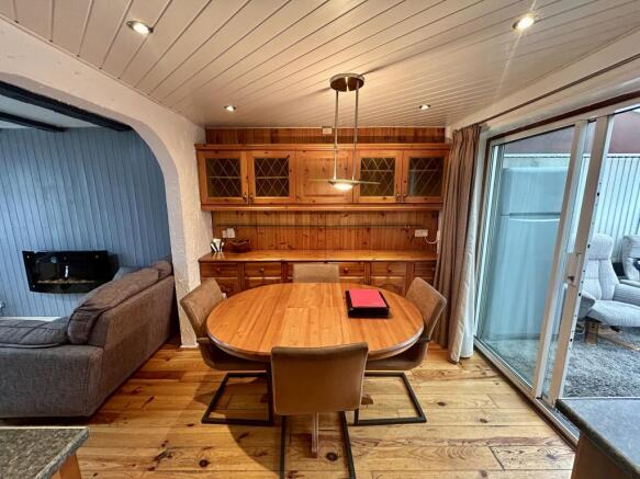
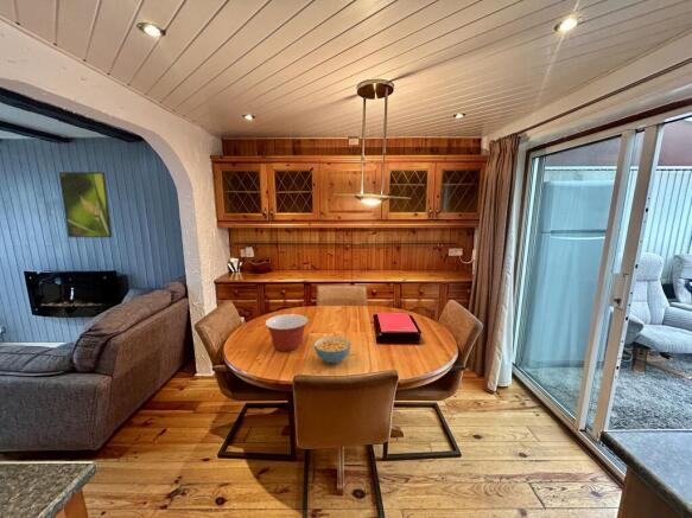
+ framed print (85, 205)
+ cereal bowl (332, 351)
+ mixing bowl (287, 333)
